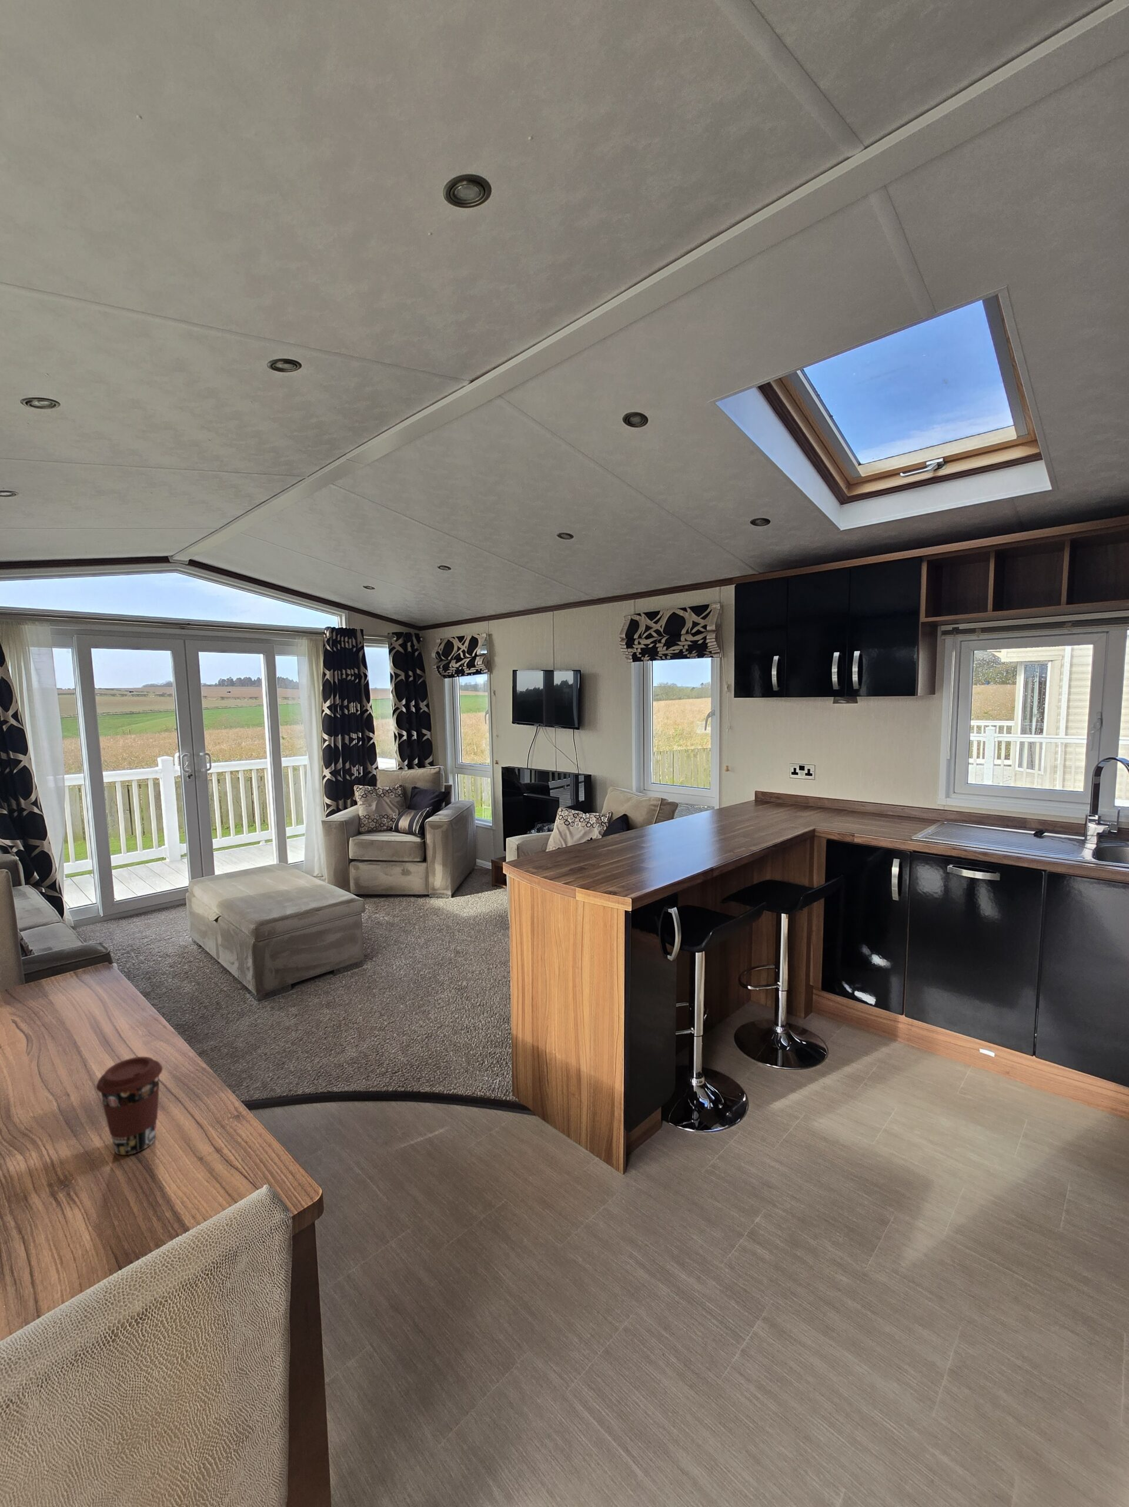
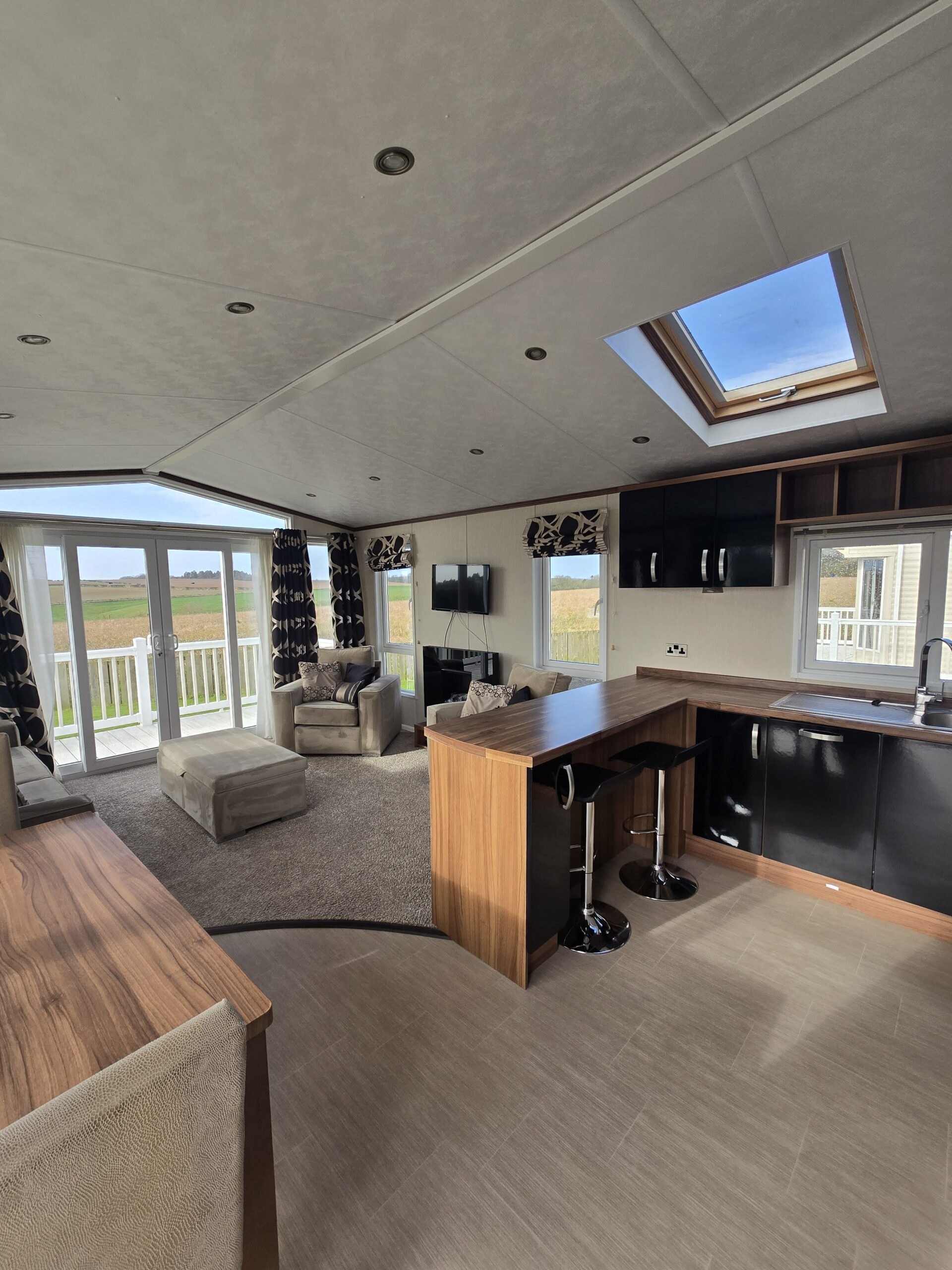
- coffee cup (133, 1106)
